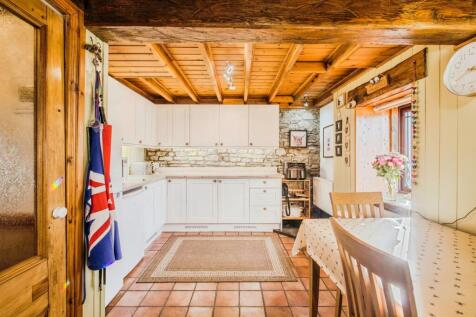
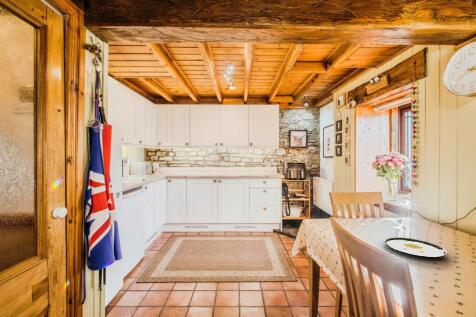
+ plate (413, 247)
